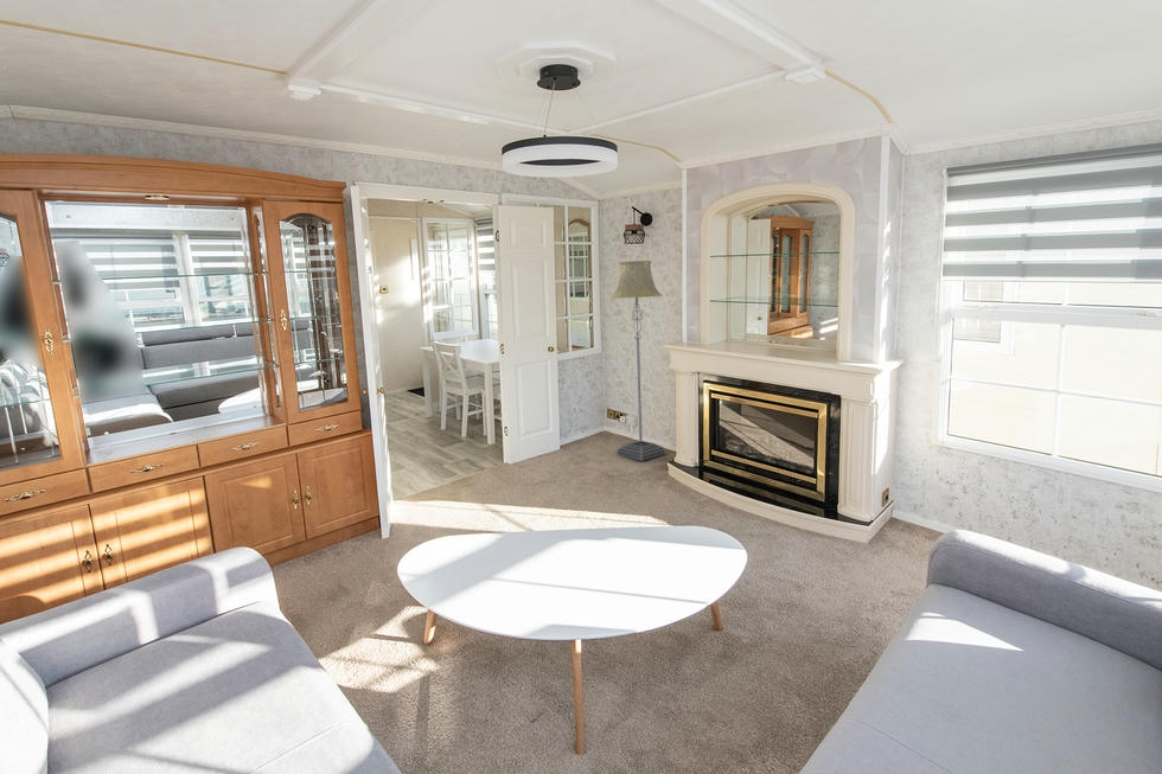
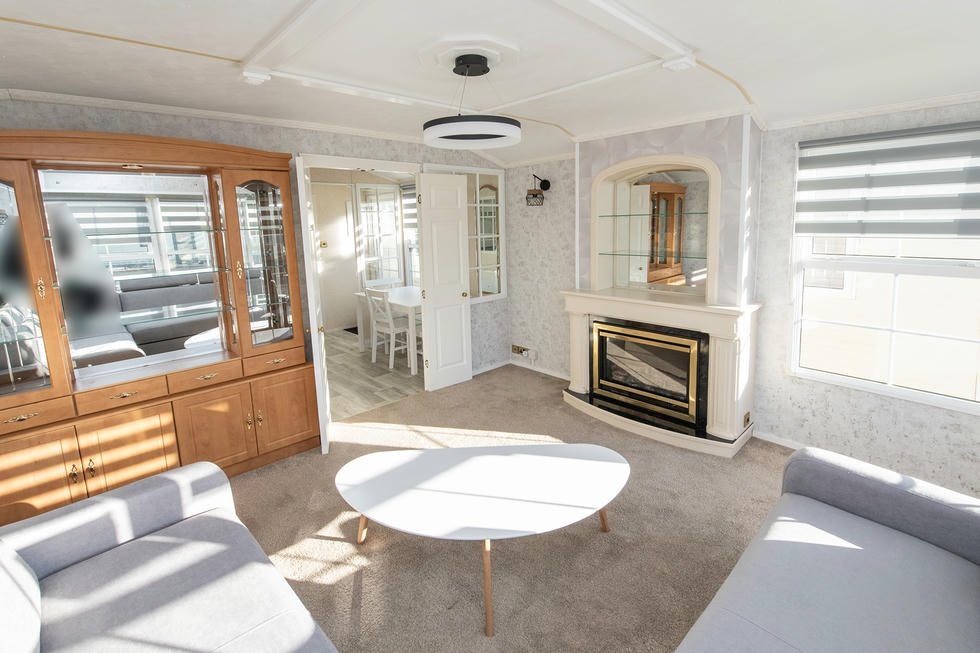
- floor lamp (638, 360)
